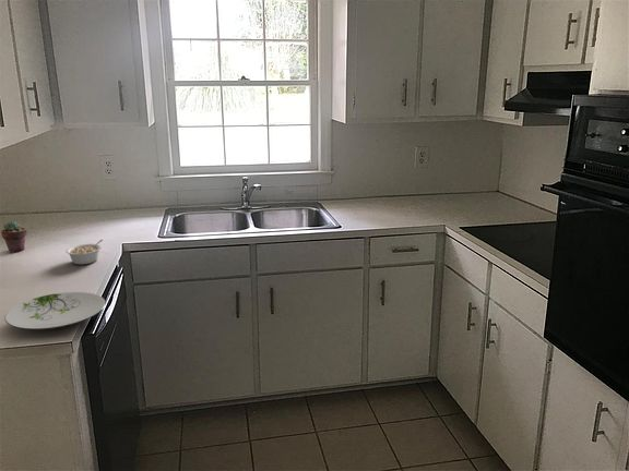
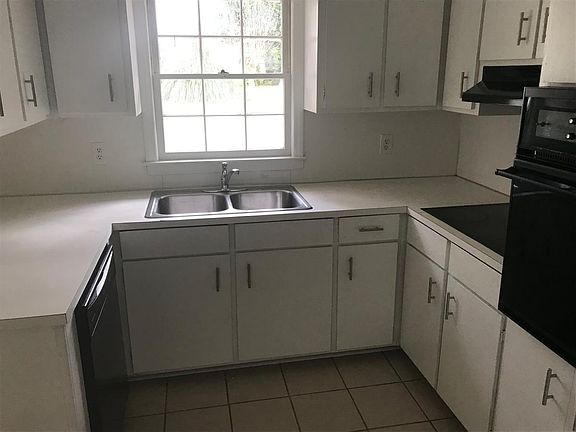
- potted succulent (14, 235)
- legume (84, 253)
- plate (57, 314)
